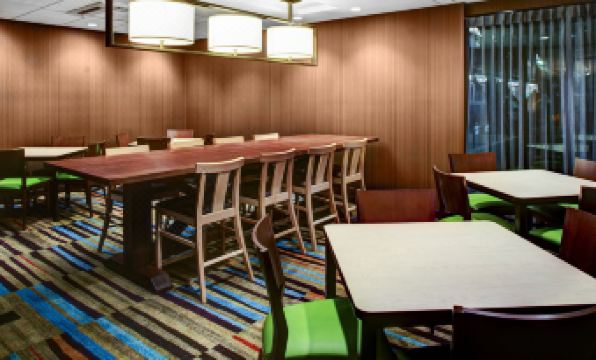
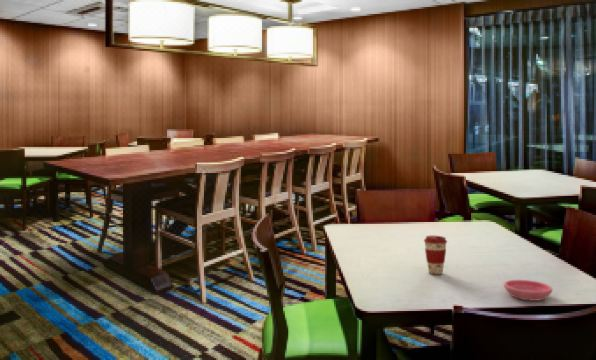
+ saucer (527, 290)
+ coffee cup (435, 254)
